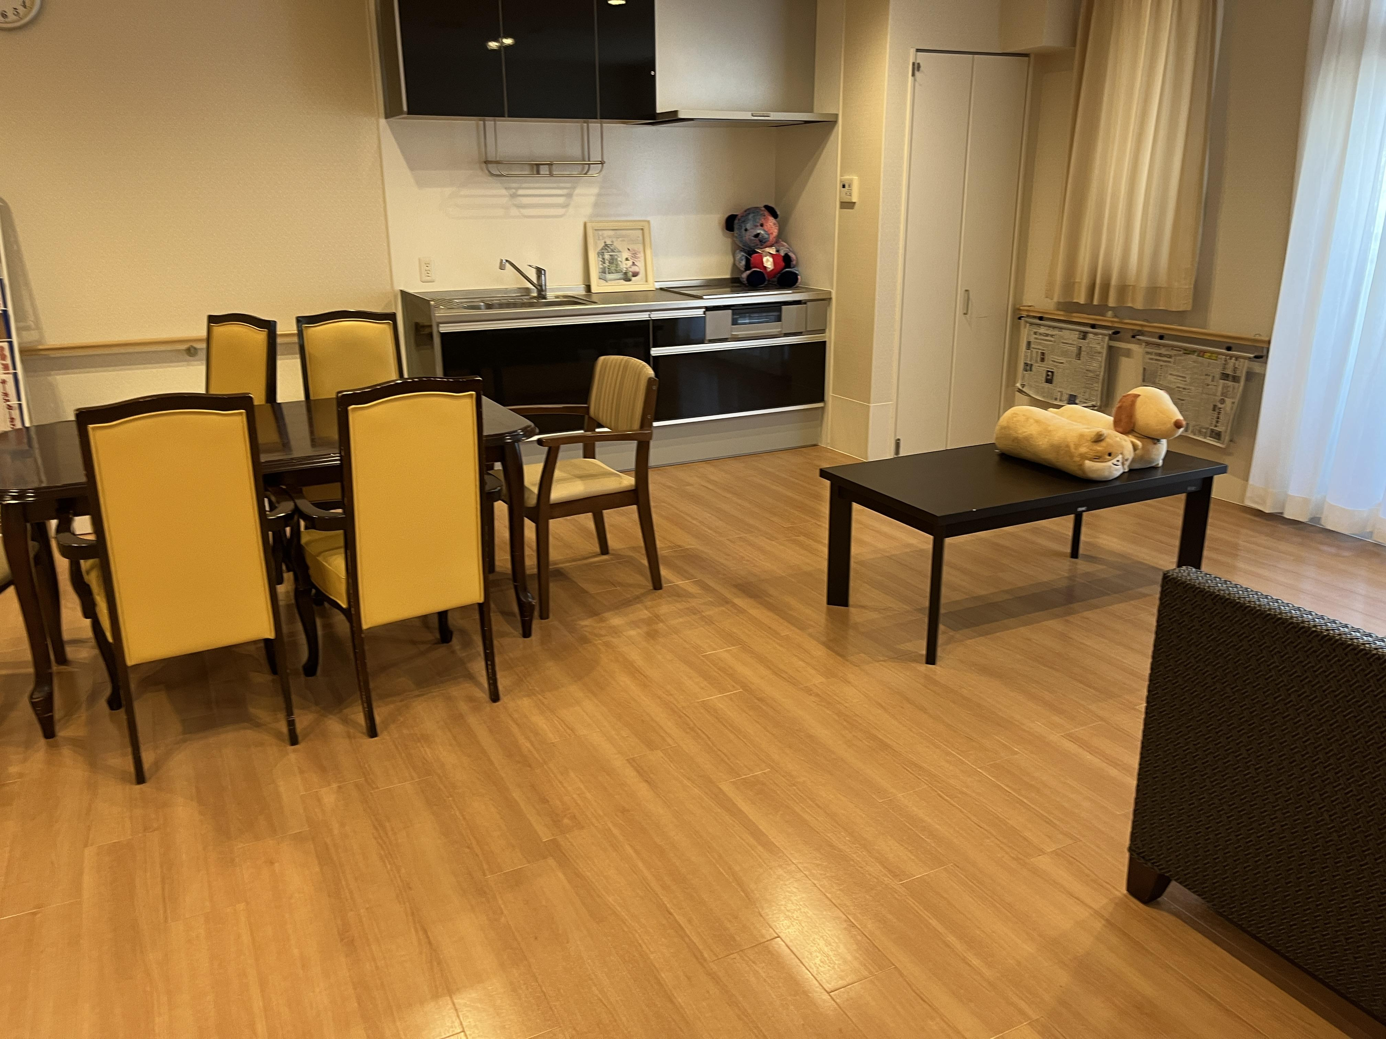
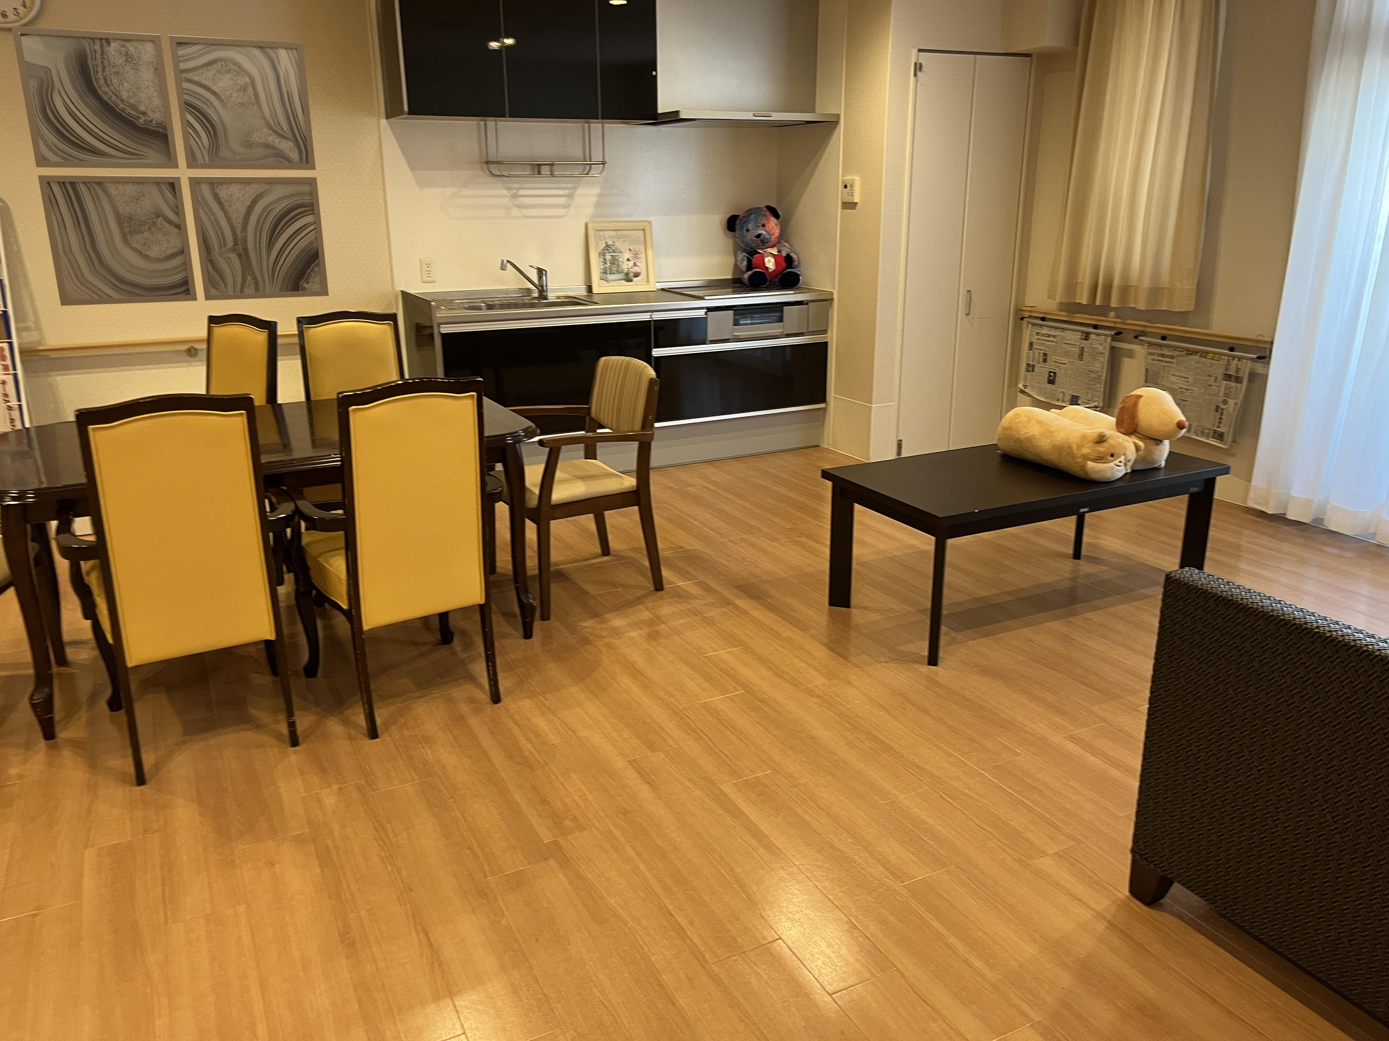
+ wall art (187, 168)
